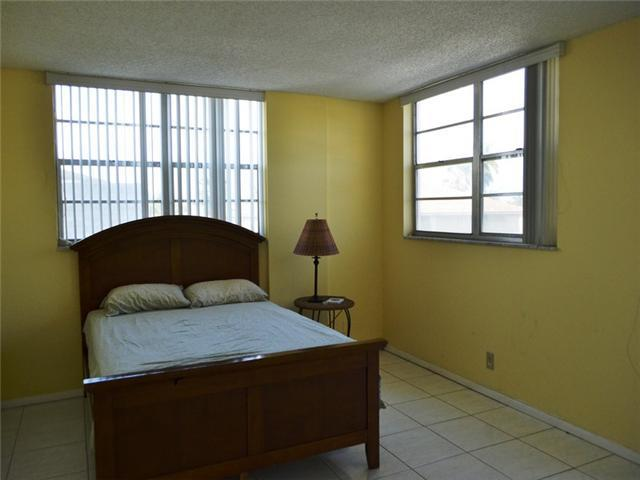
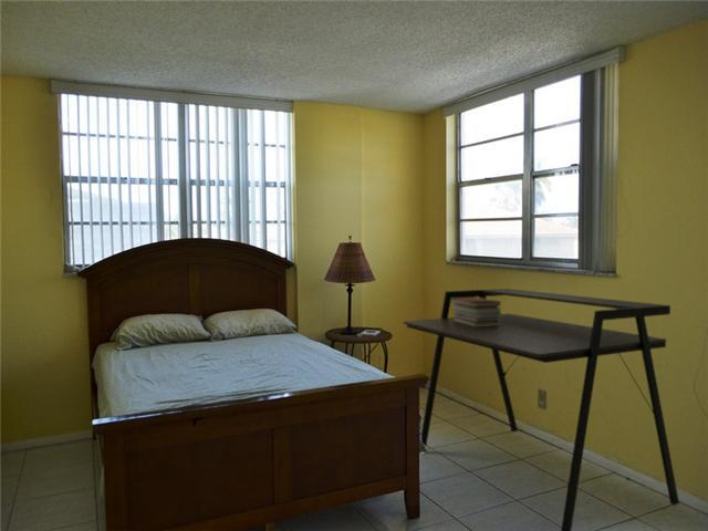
+ desk (508, 391)
+ book stack (475, 311)
